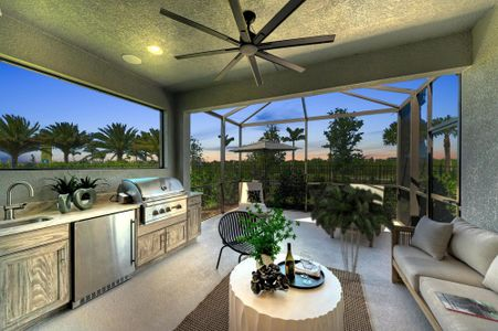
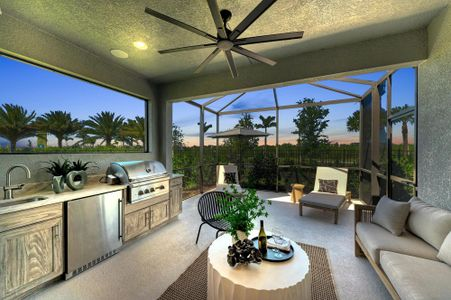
- magazine (467, 305)
- indoor plant (351, 232)
